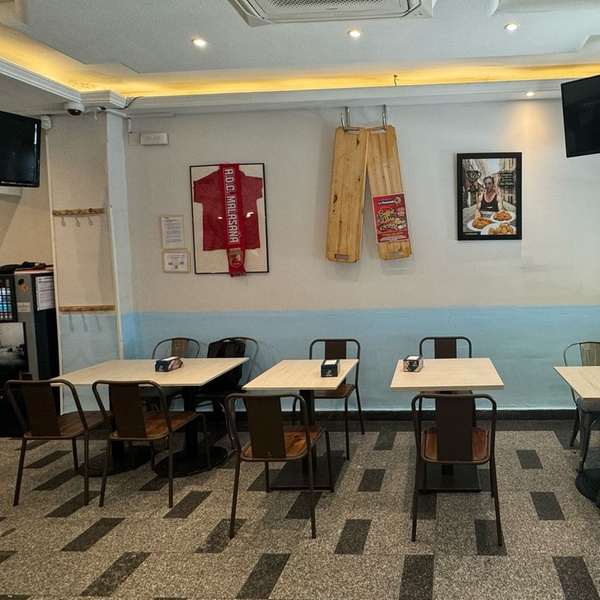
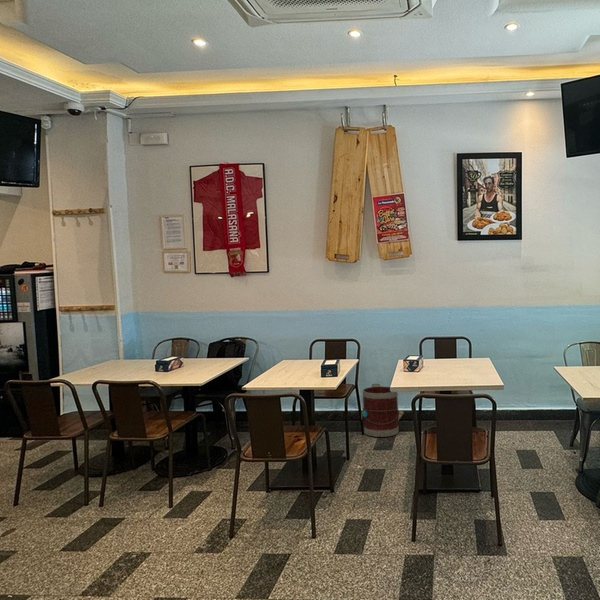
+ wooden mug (382, 408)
